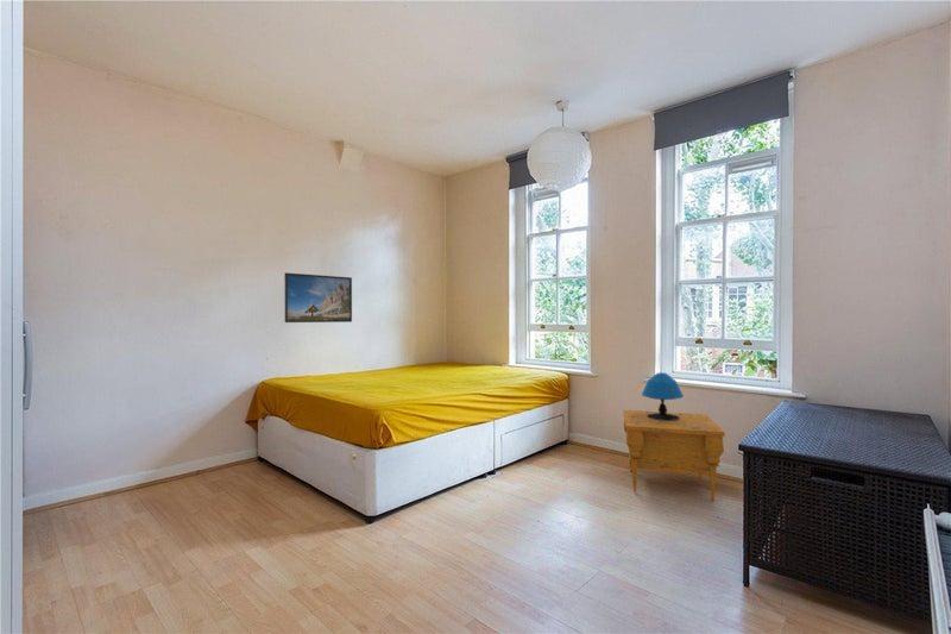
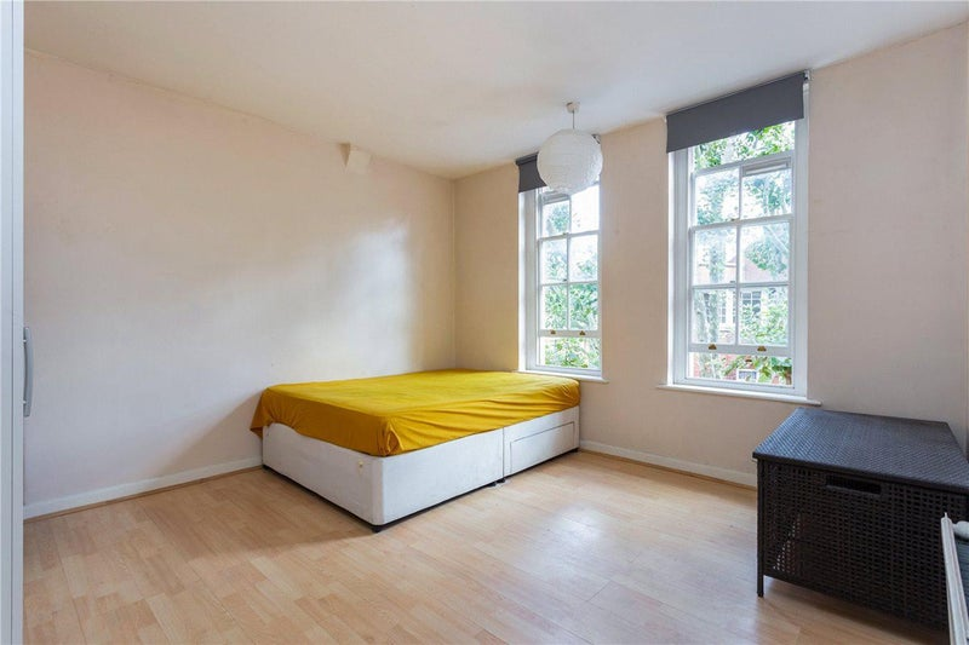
- nightstand (668, 452)
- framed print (320, 299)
- table lamp (662, 395)
